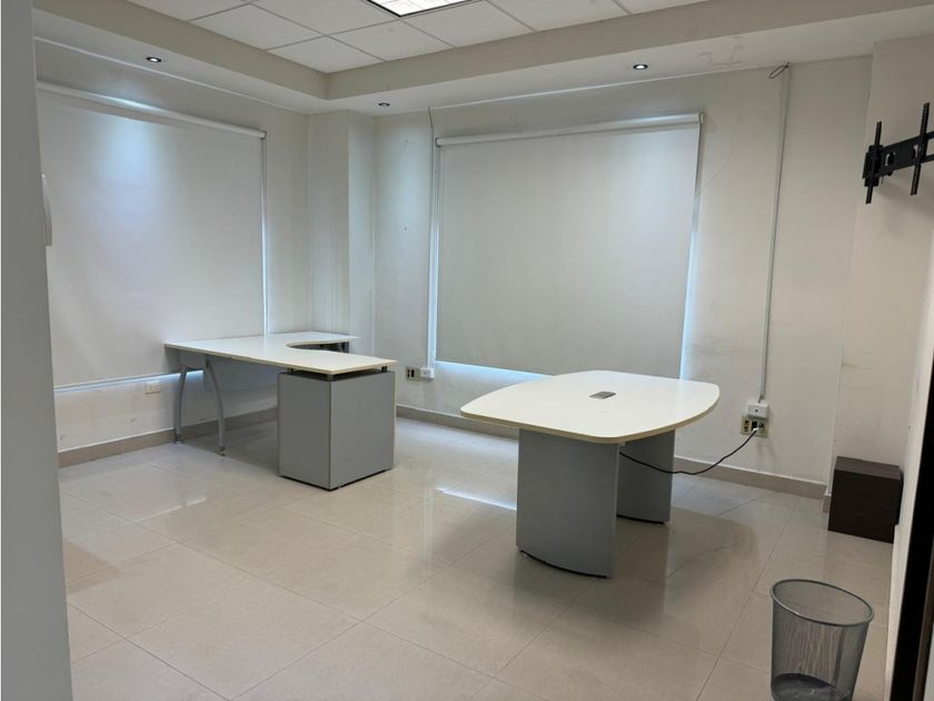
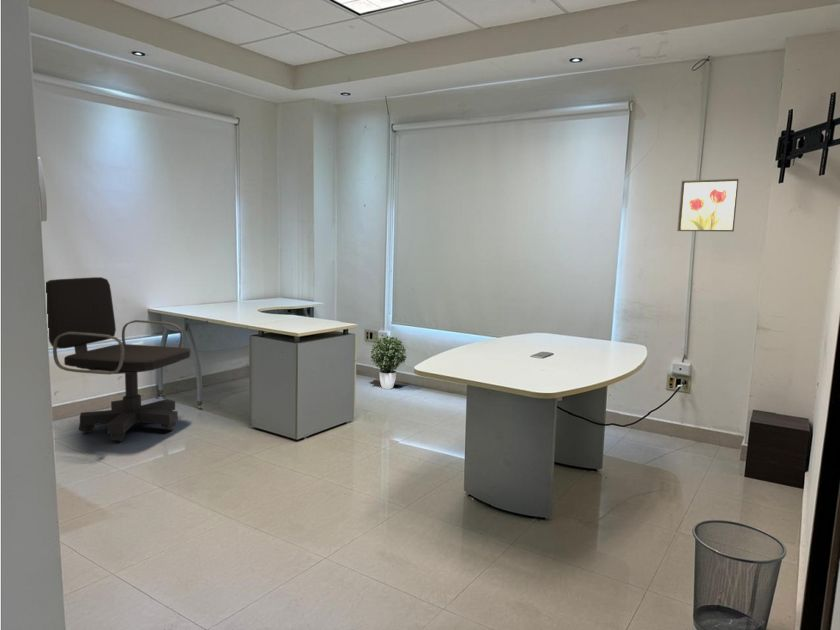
+ wall art (707, 205)
+ office chair (123, 354)
+ potted plant (388, 361)
